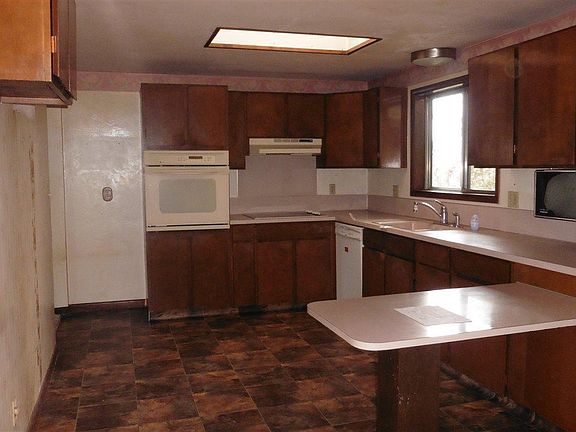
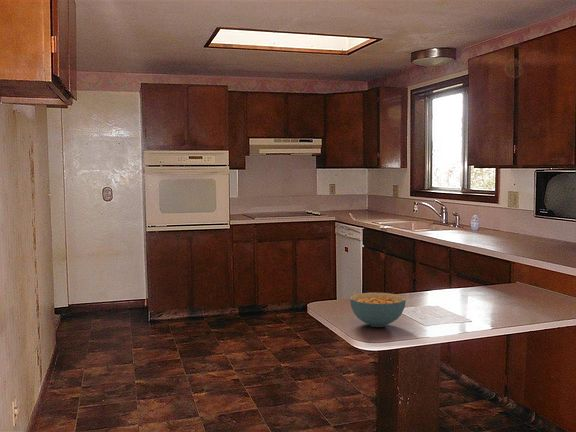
+ cereal bowl (377, 311)
